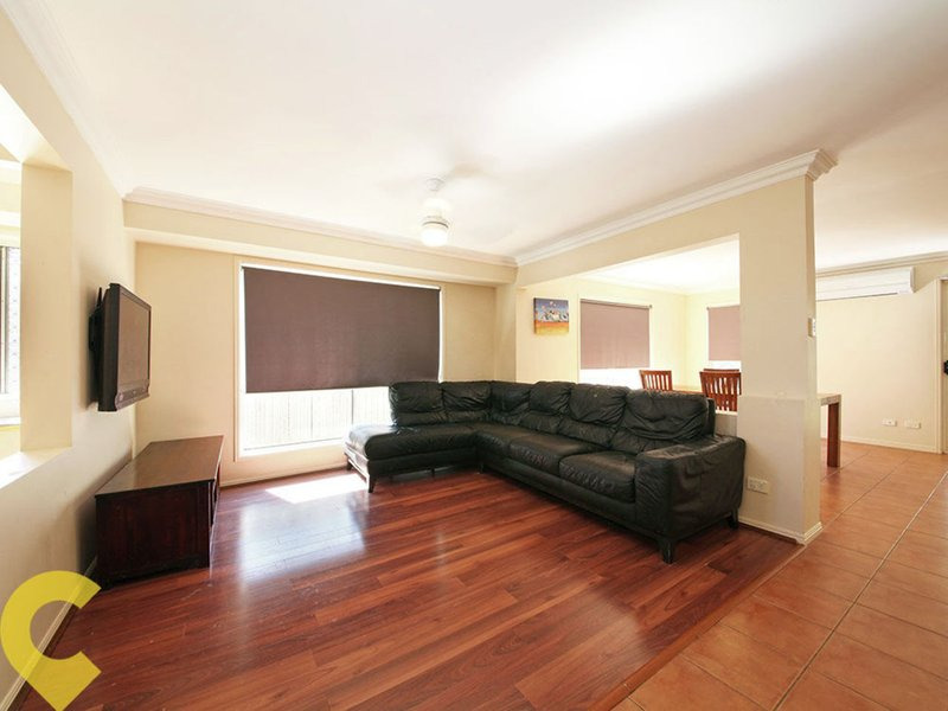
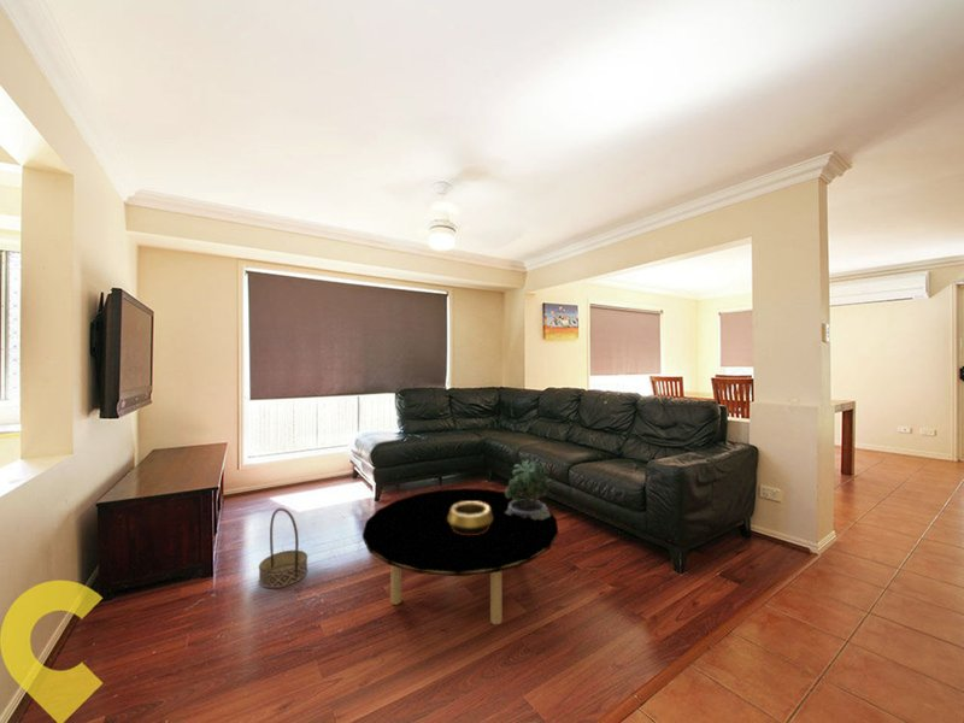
+ decorative bowl (470, 517)
+ coffee table (462, 549)
+ basket (284, 551)
+ potted plant (529, 483)
